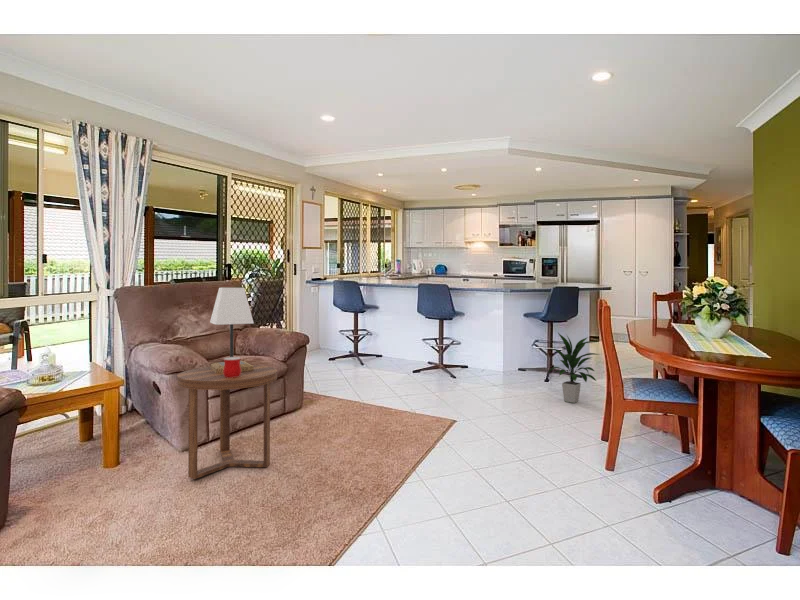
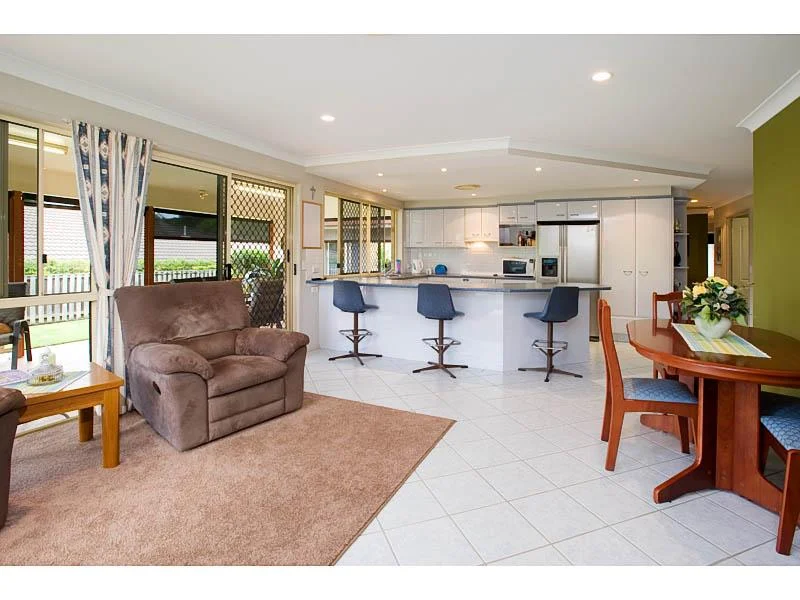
- side table (229, 418)
- lamp (231, 328)
- indoor plant (573, 366)
- mug (233, 367)
